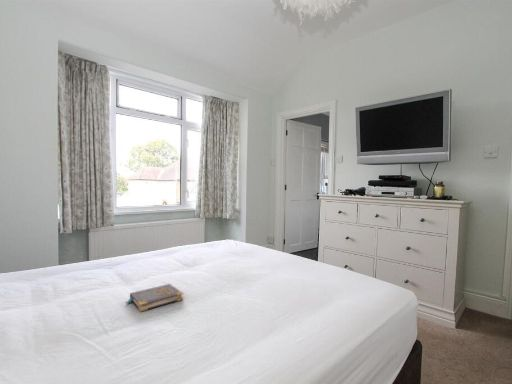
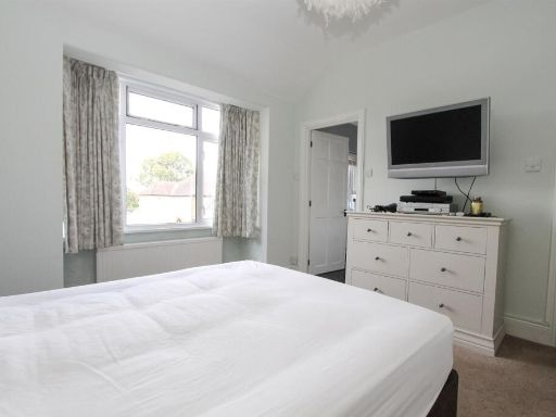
- book (156, 296)
